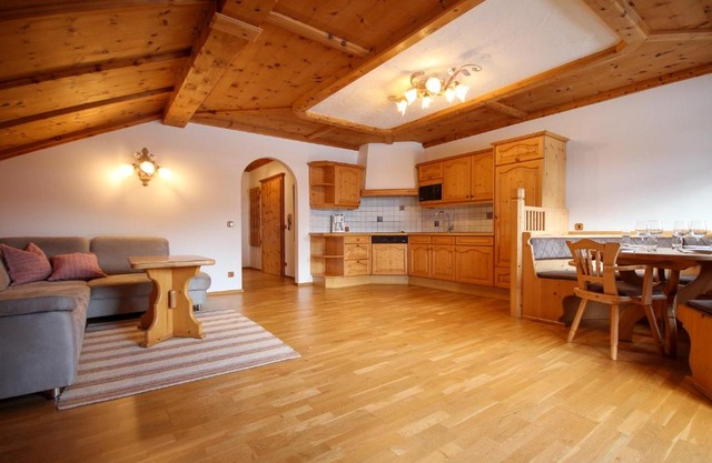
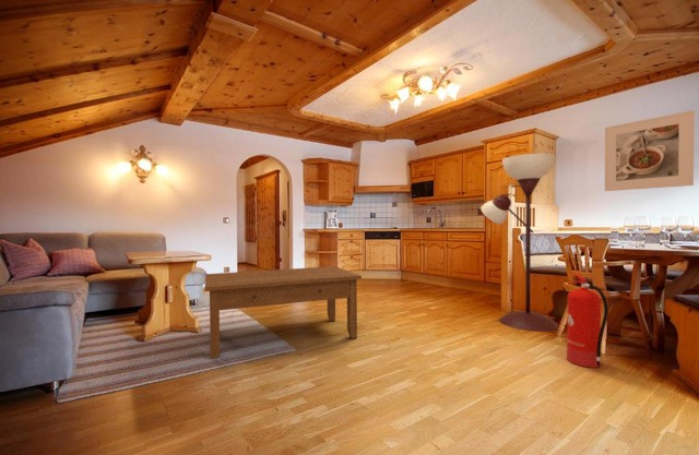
+ fire extinguisher (589, 321)
+ floor lamp (525, 240)
+ coffee table (282, 303)
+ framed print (645, 154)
